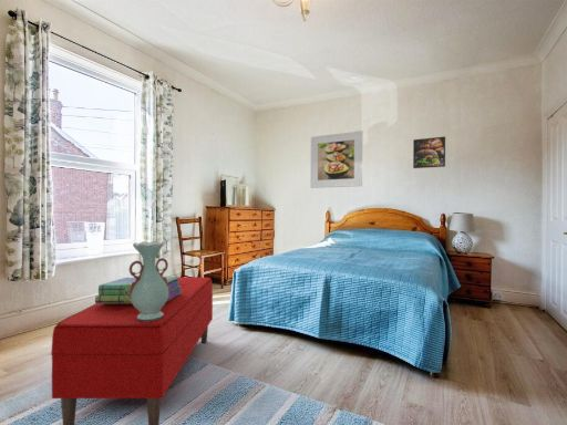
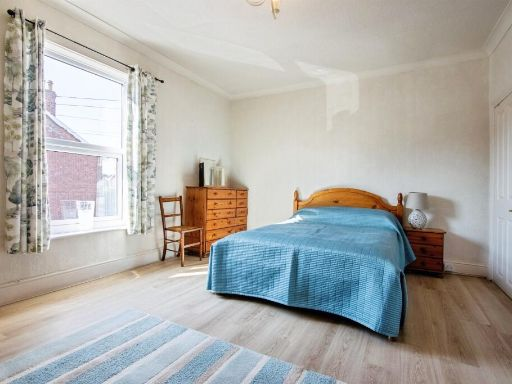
- stack of books (130, 287)
- bench (153, 333)
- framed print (336, 160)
- decorative vase (150, 279)
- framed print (429, 153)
